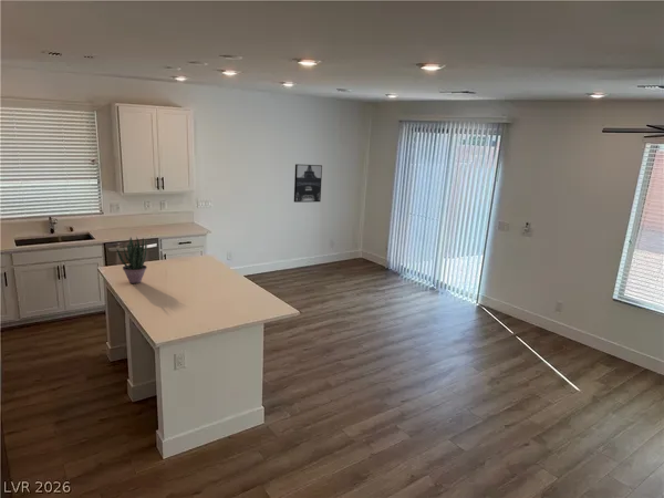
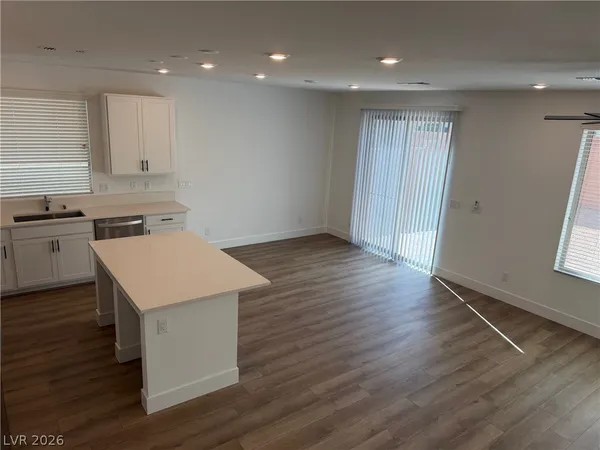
- potted plant (133, 259)
- wall art (308, 183)
